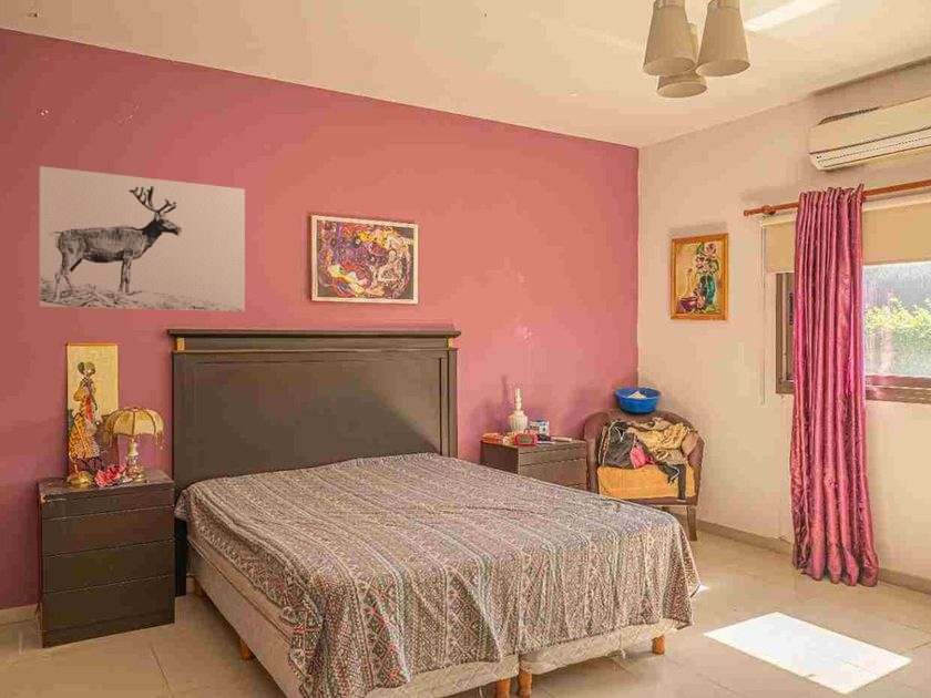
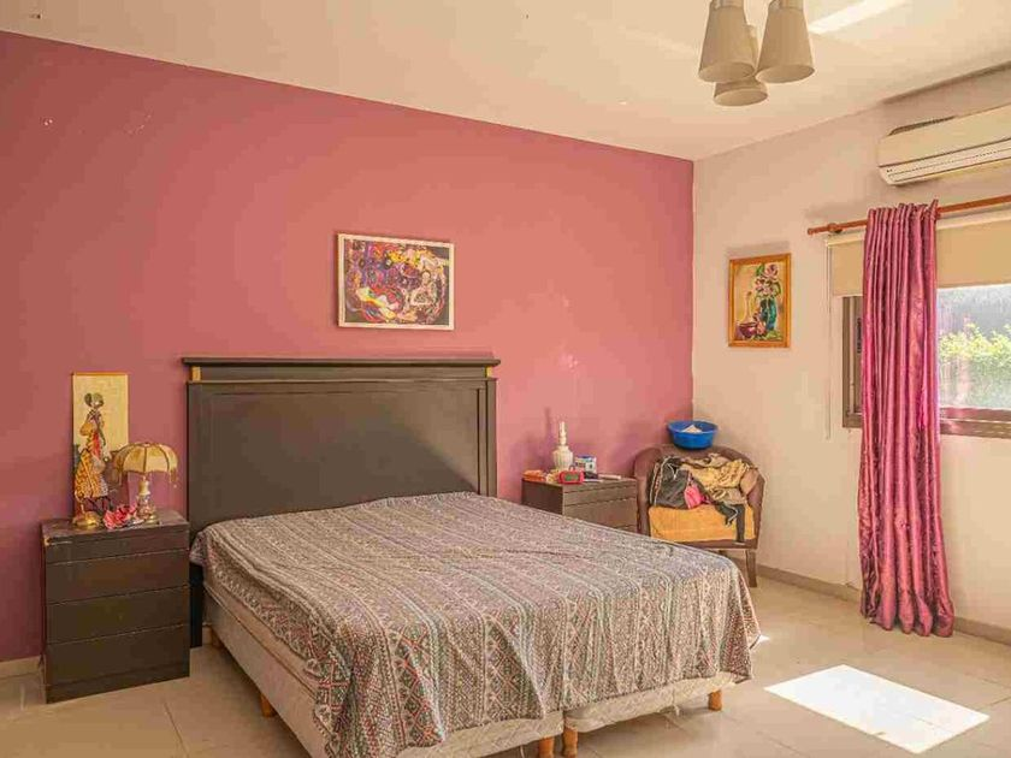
- wall art (147, 244)
